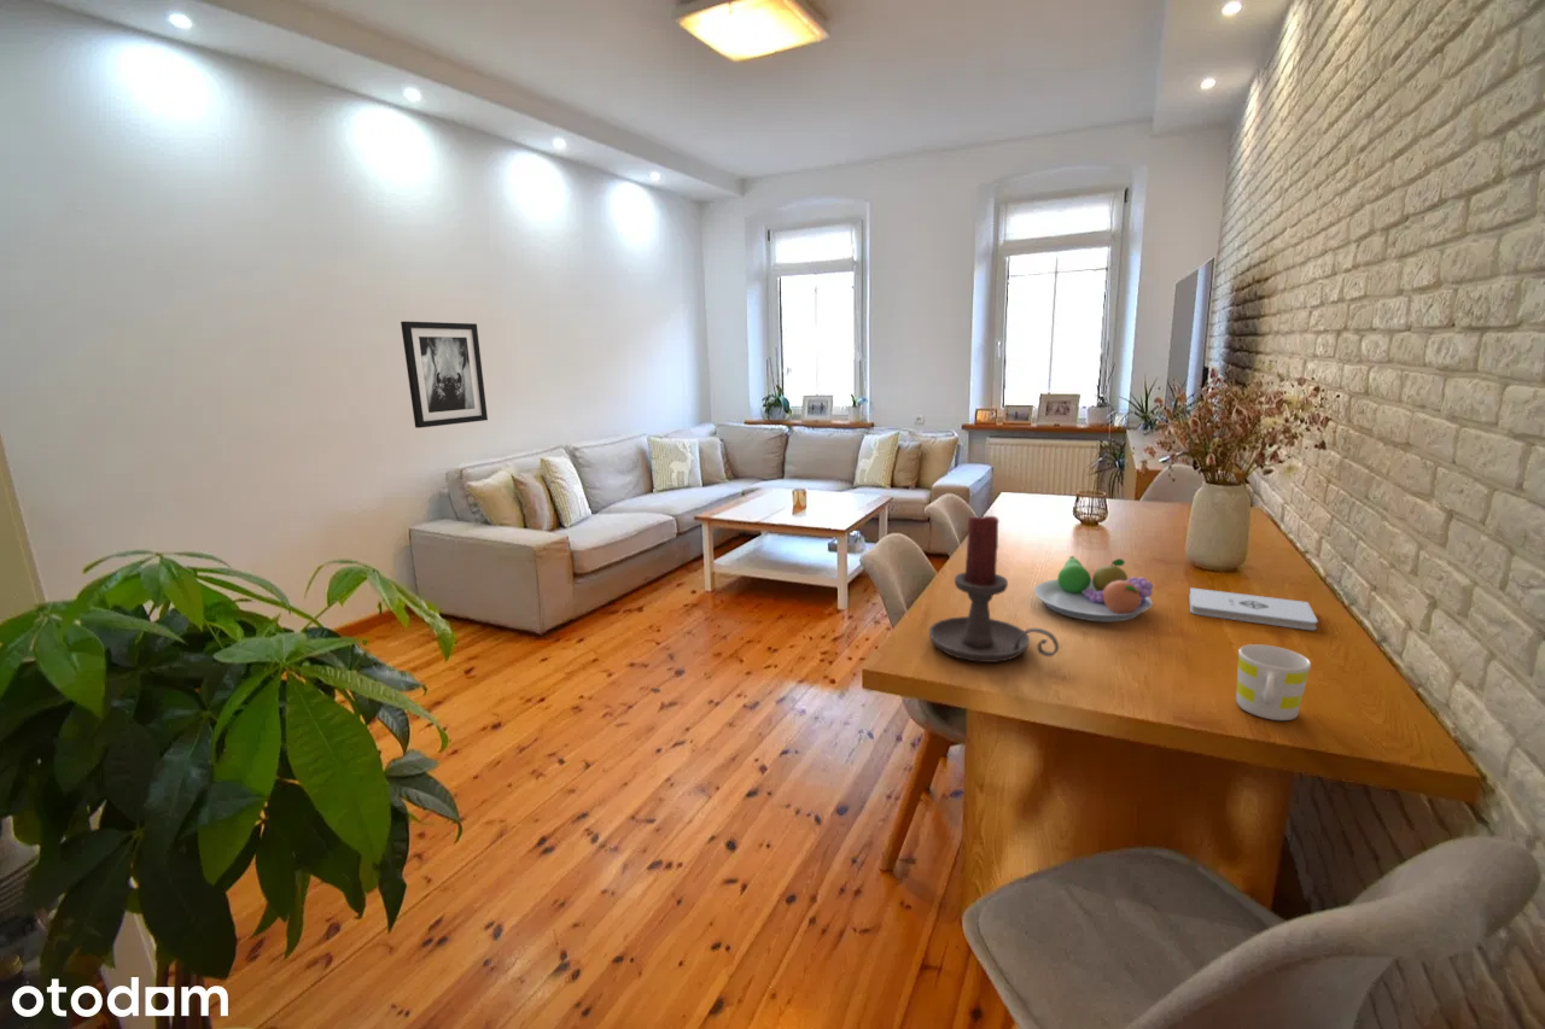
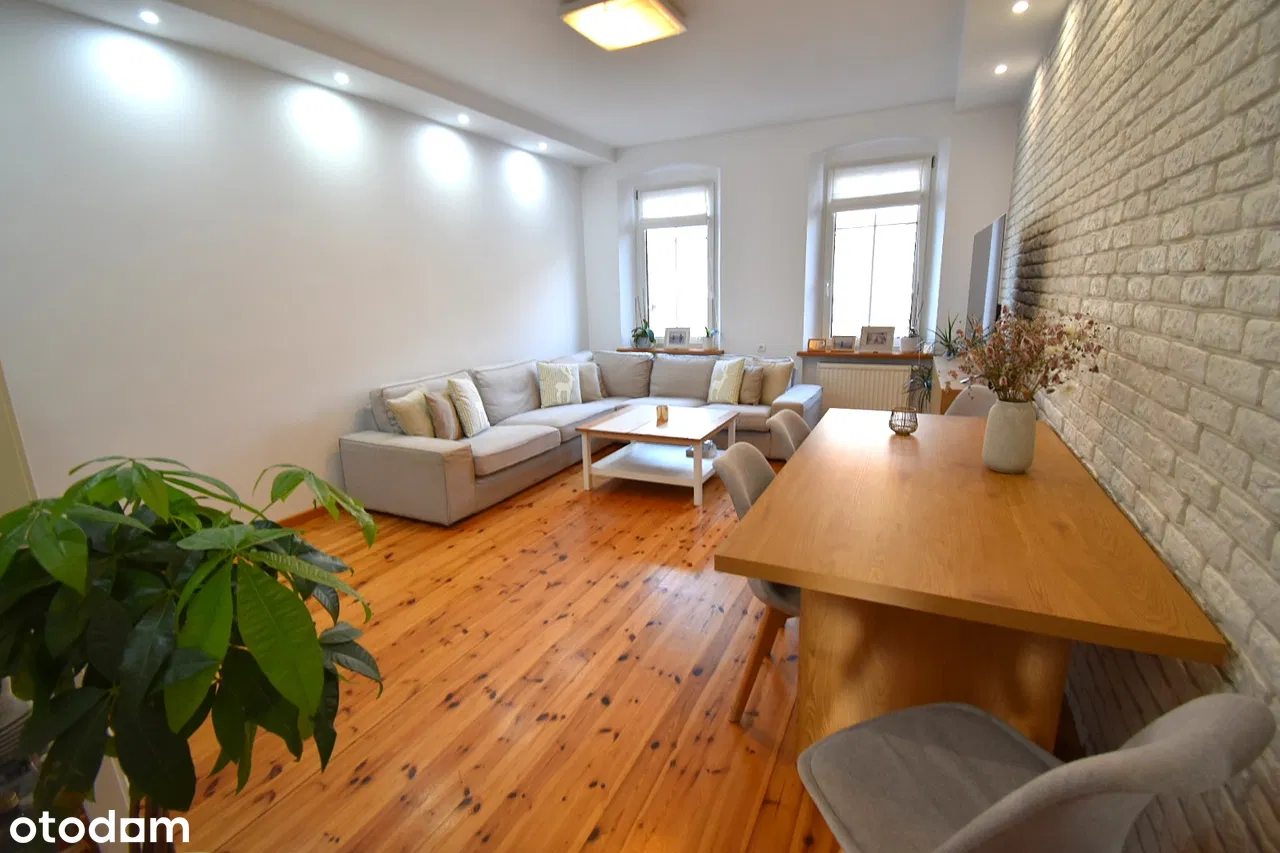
- wall art (447, 374)
- notepad (1248, 607)
- mug (1269, 686)
- candle holder (995, 584)
- fruit bowl (1091, 584)
